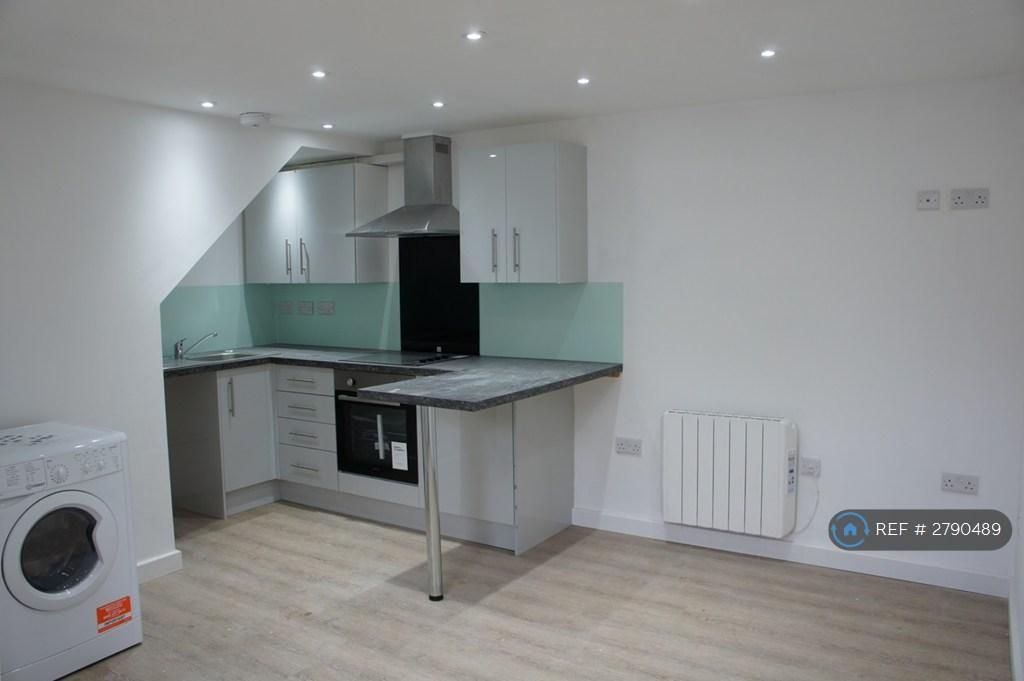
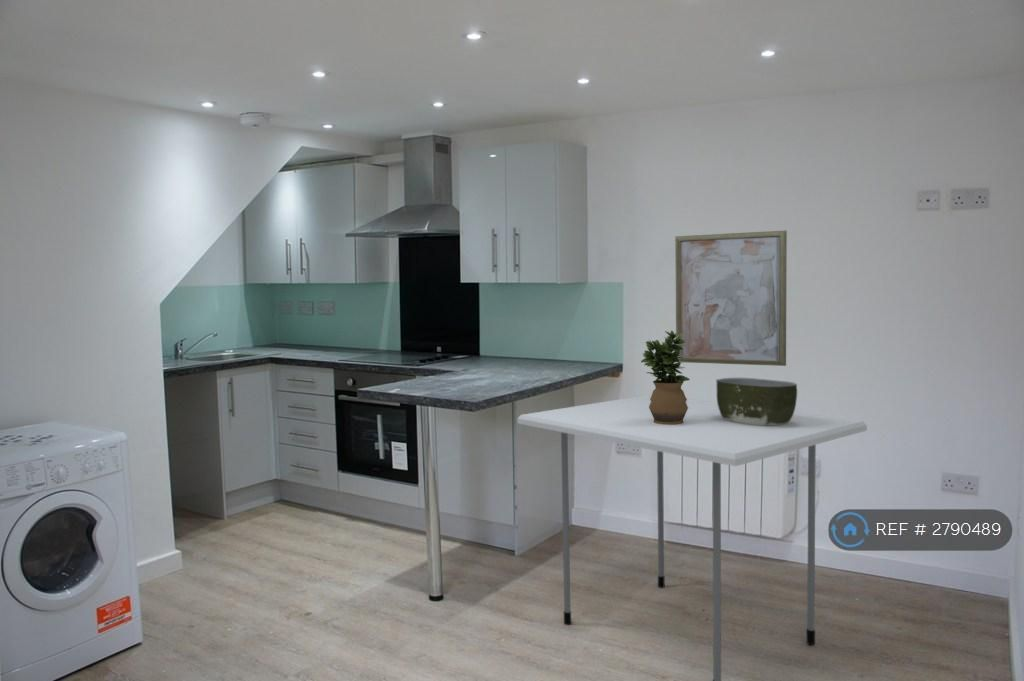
+ bowl (754, 401)
+ potted plant (663, 375)
+ wall art (728, 299)
+ dining table (663, 525)
